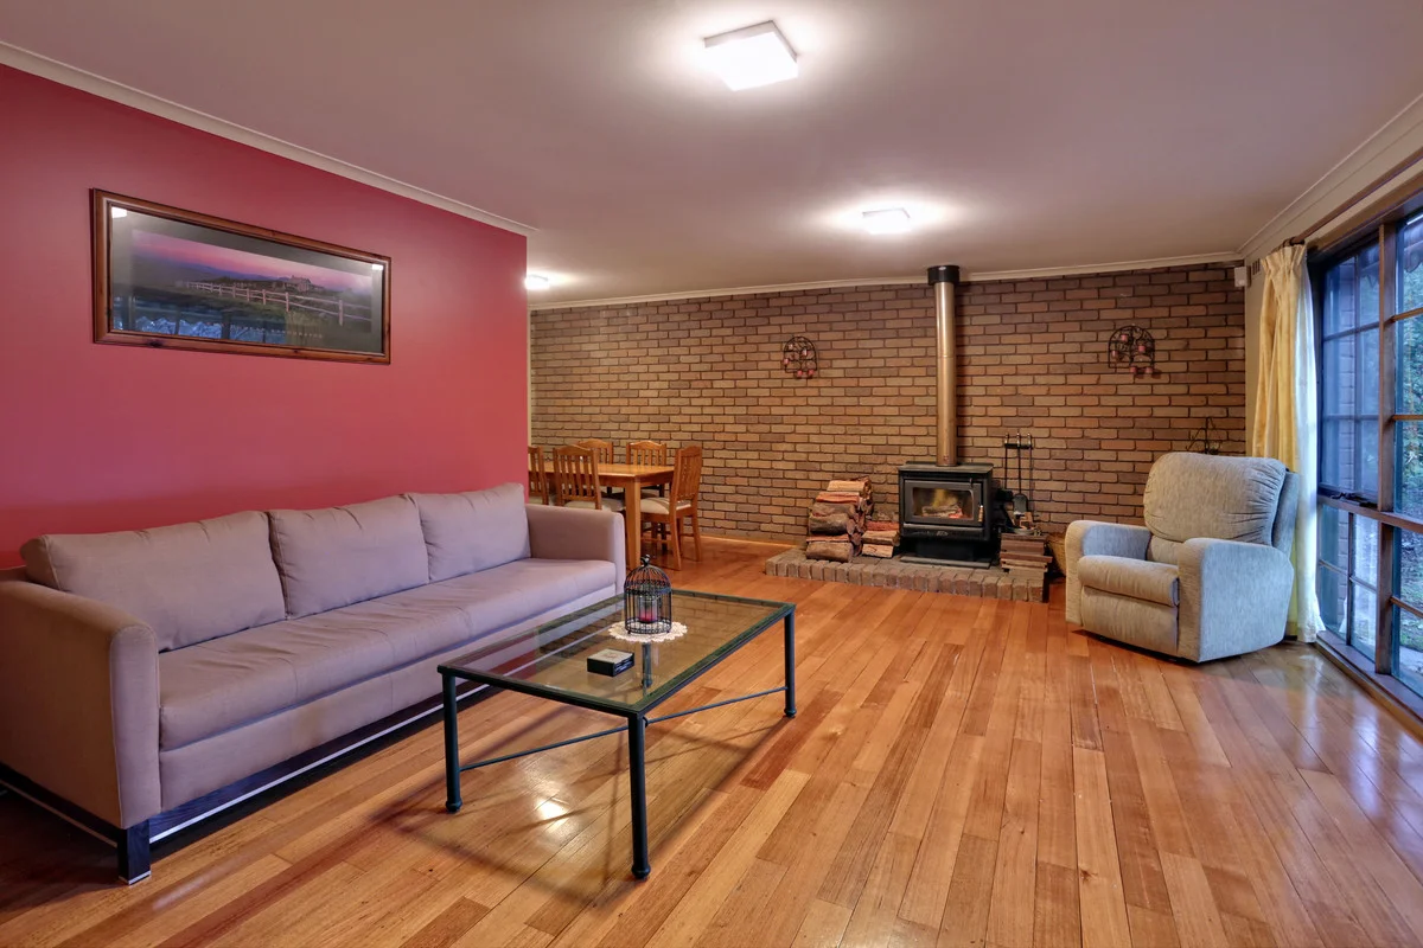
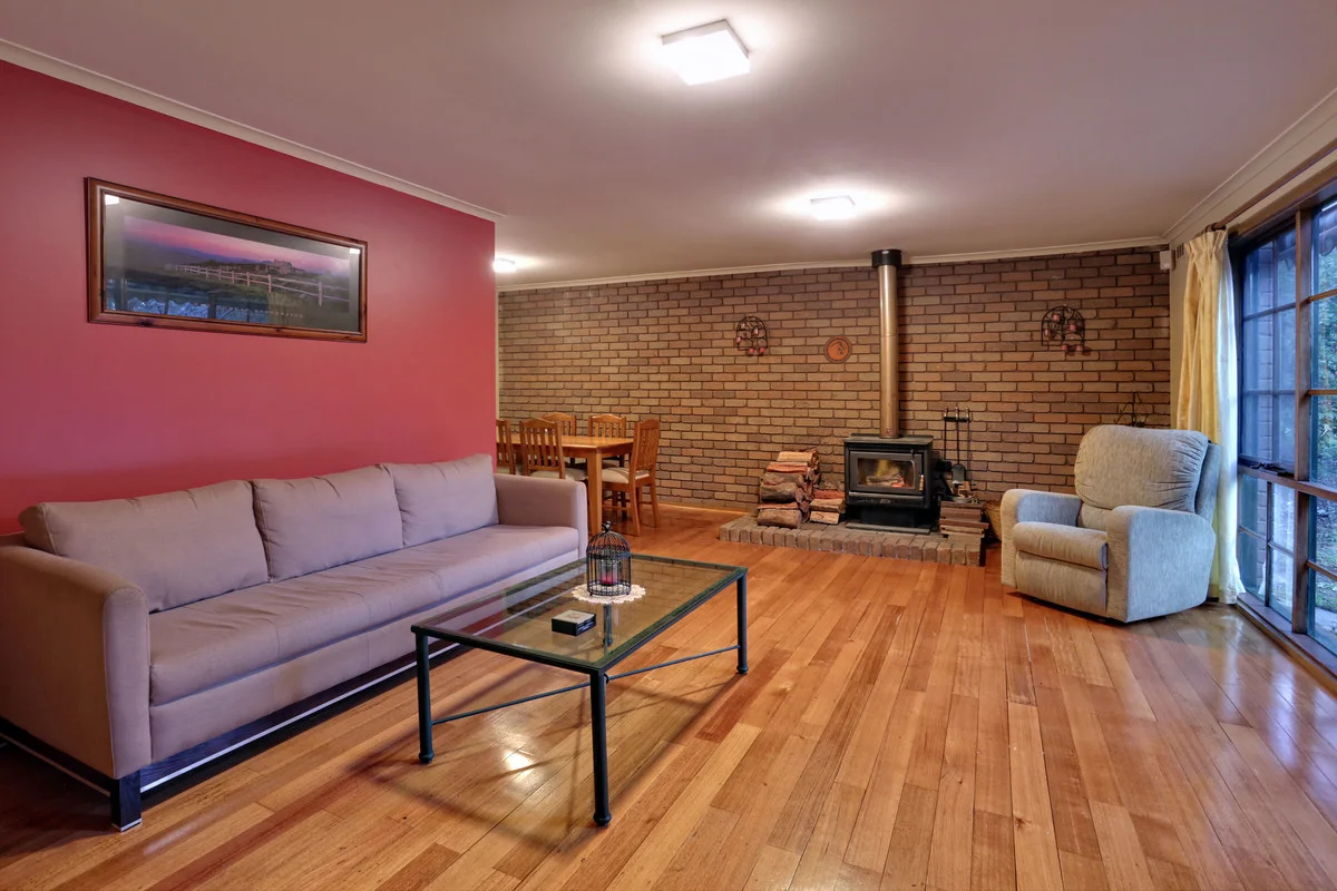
+ decorative plate (838, 350)
